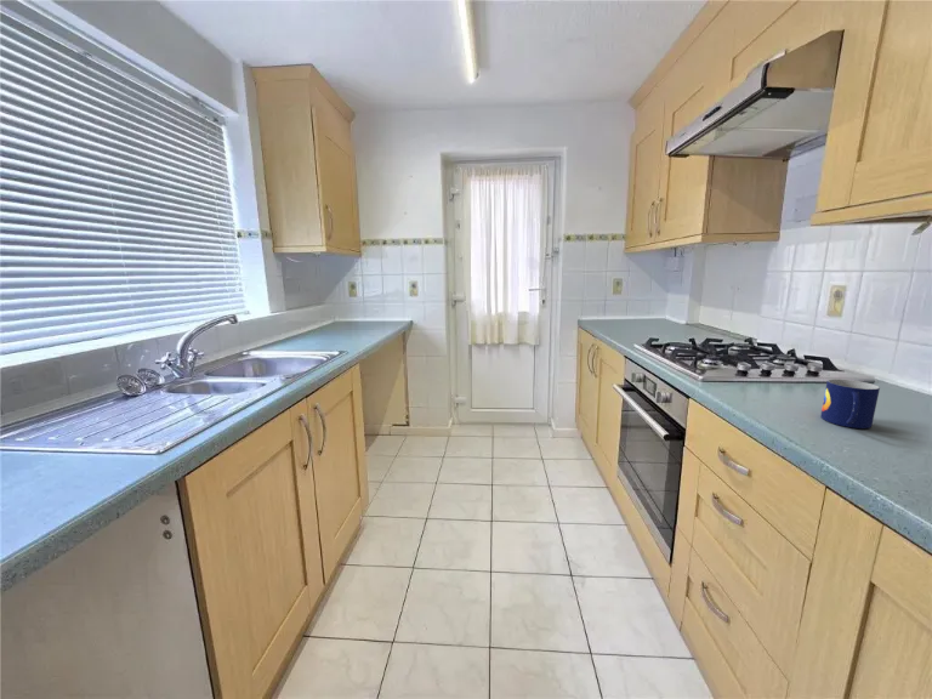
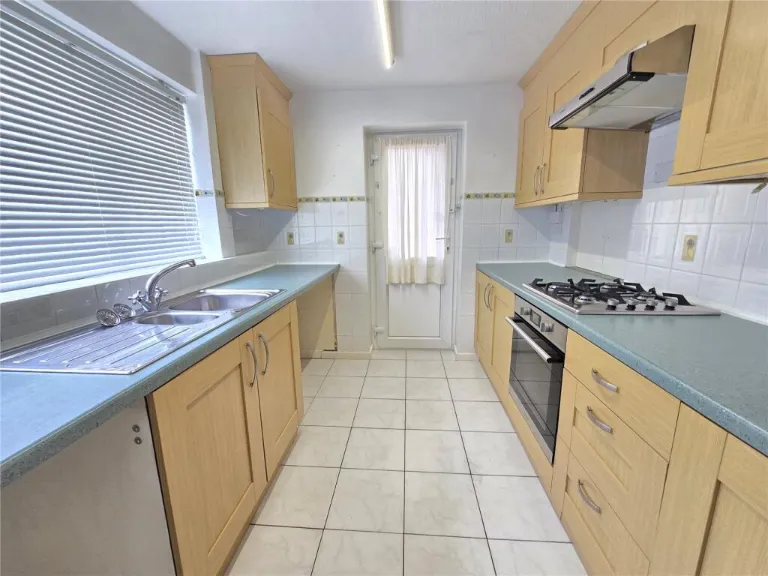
- mug (849, 404)
